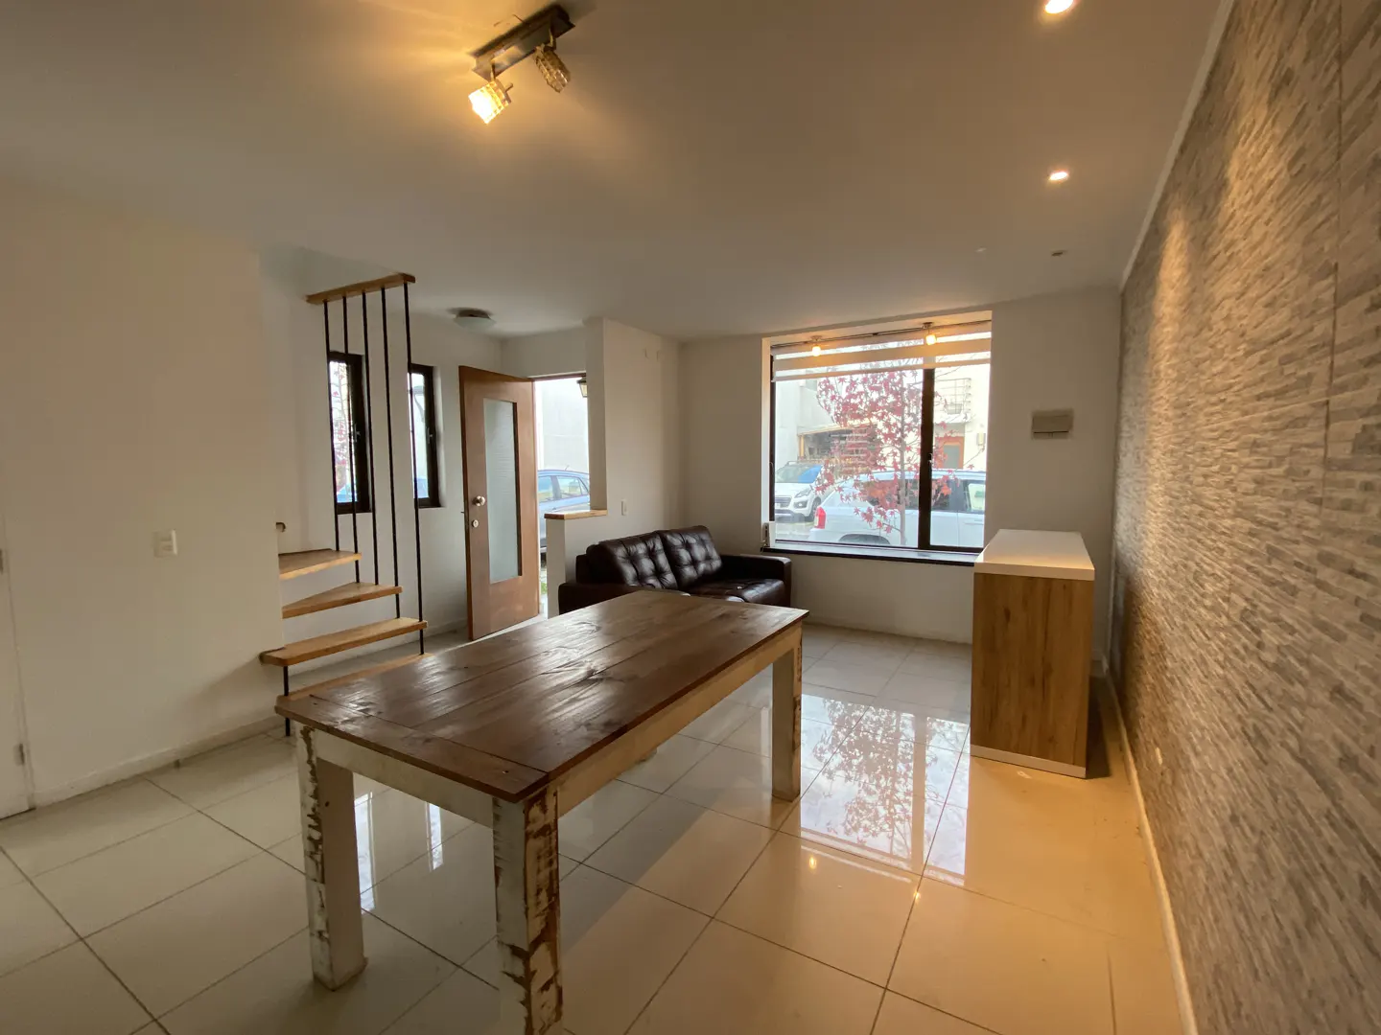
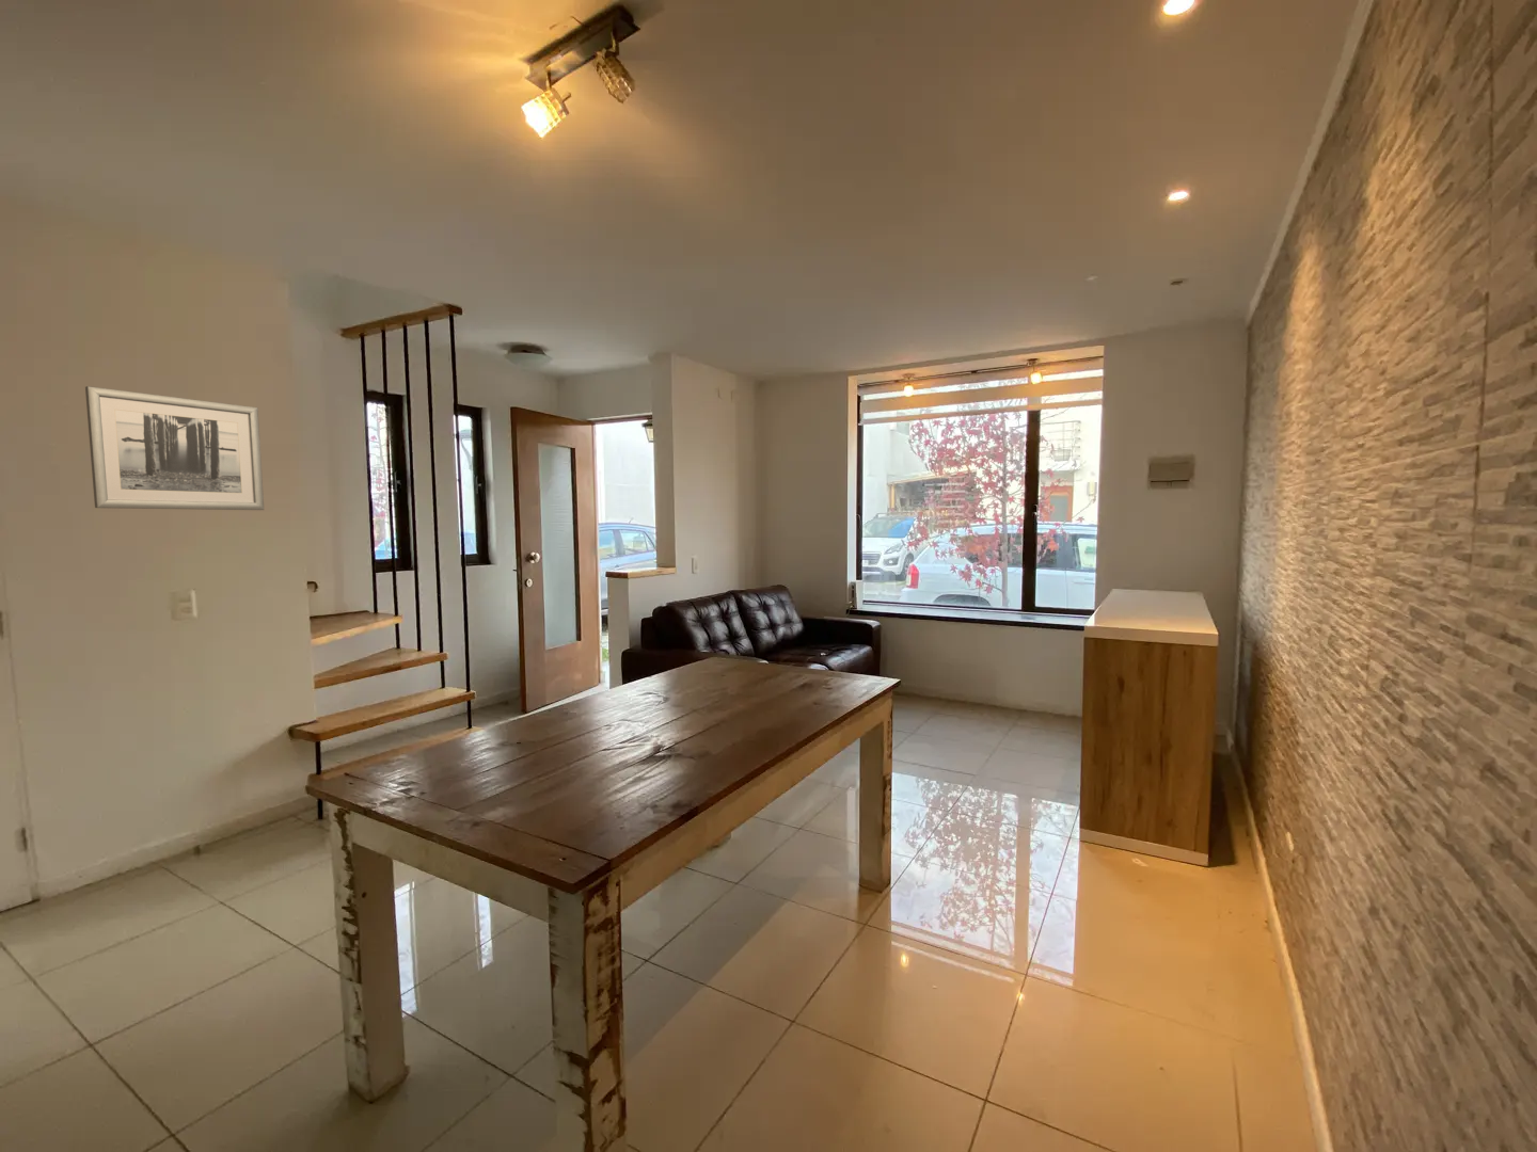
+ wall art (183, 454)
